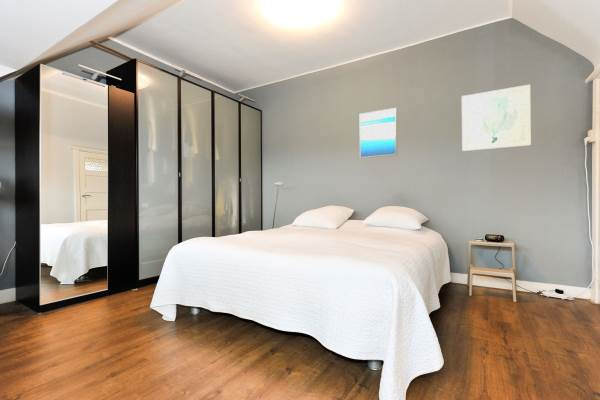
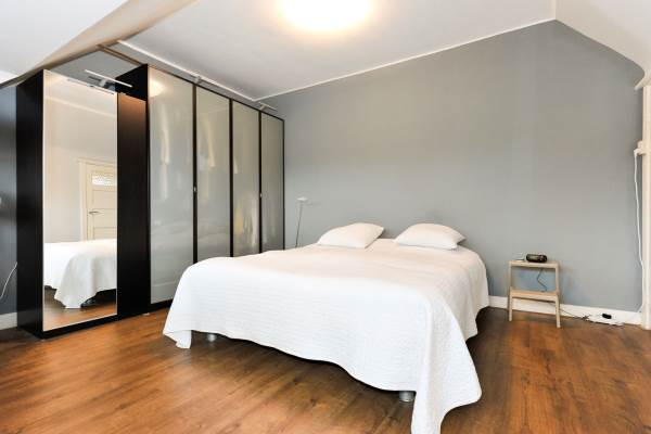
- wall art (494, 119)
- wall art (377, 133)
